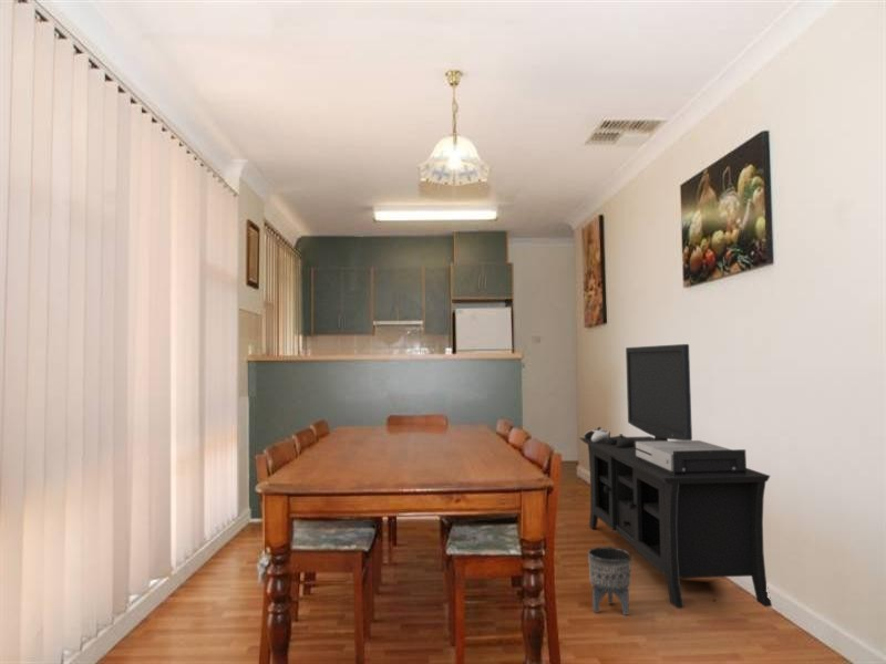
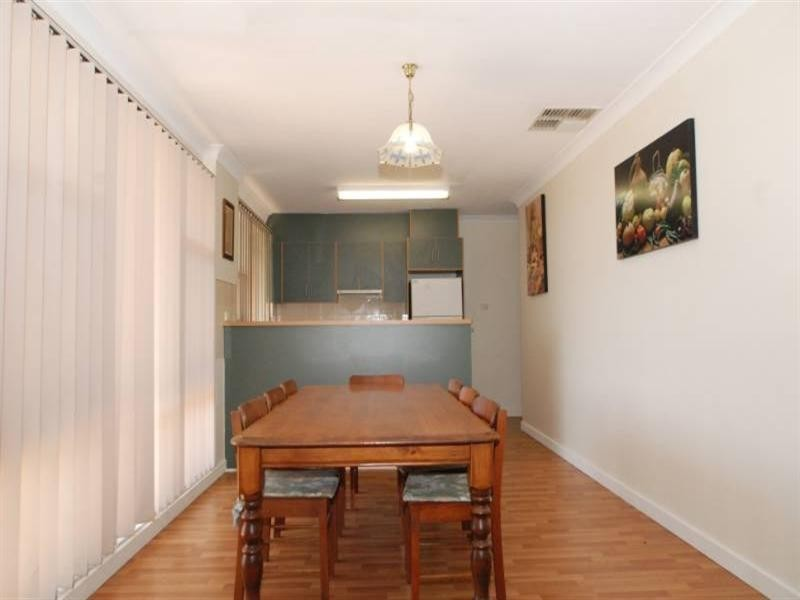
- planter (609, 581)
- media console (655, 452)
